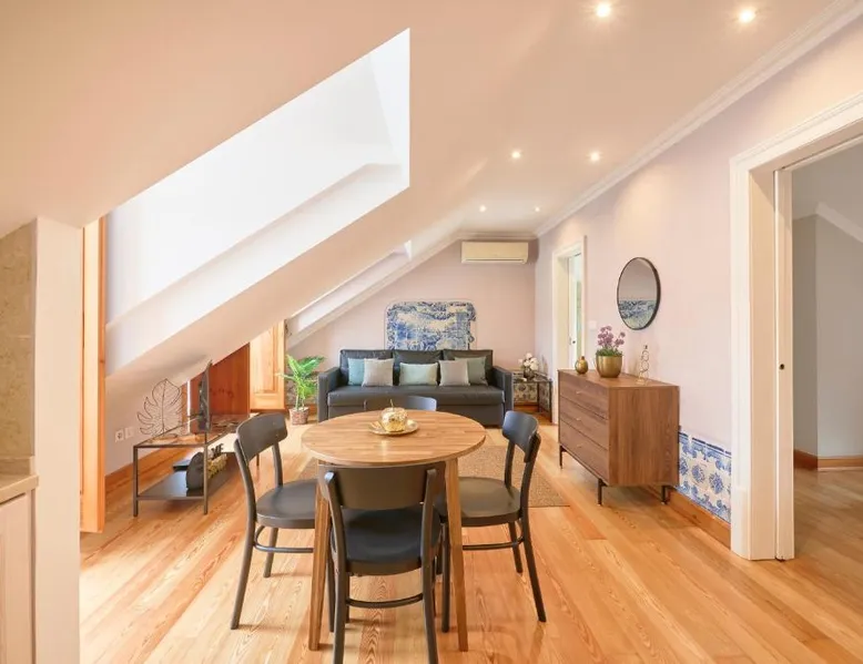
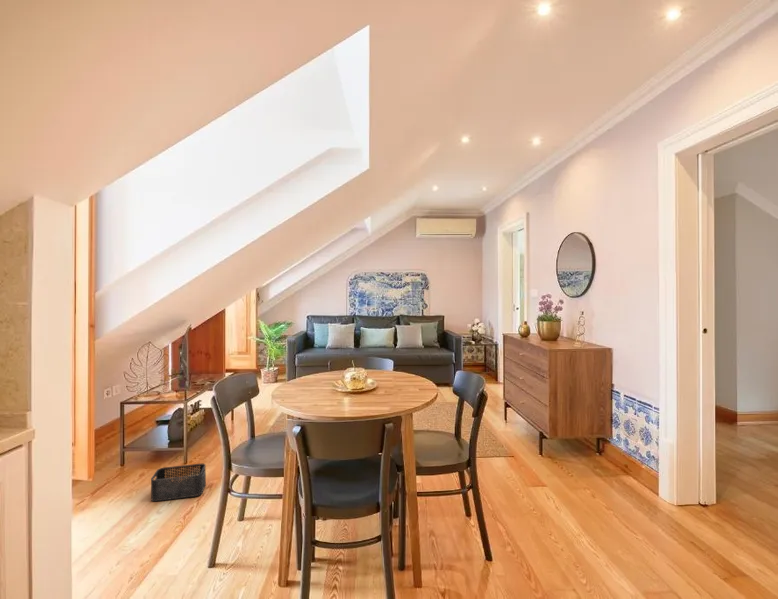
+ storage bin (179, 482)
